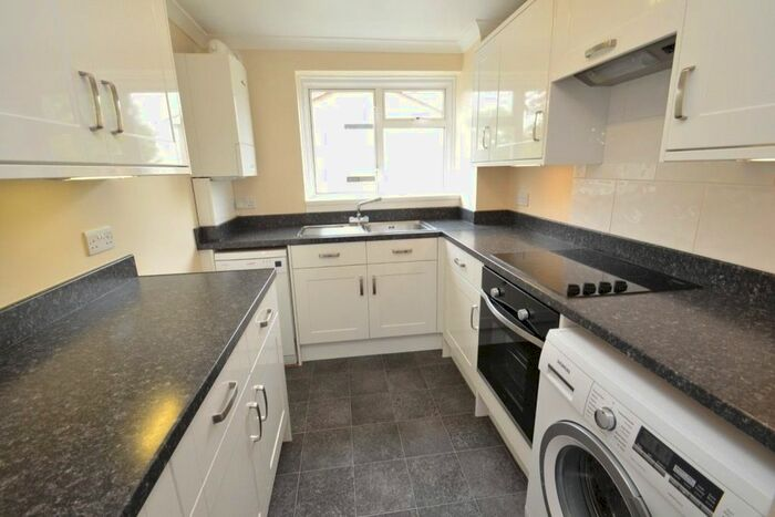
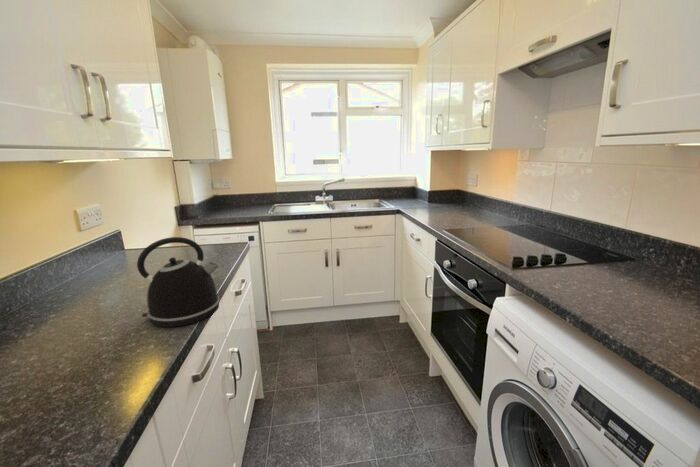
+ kettle (179, 275)
